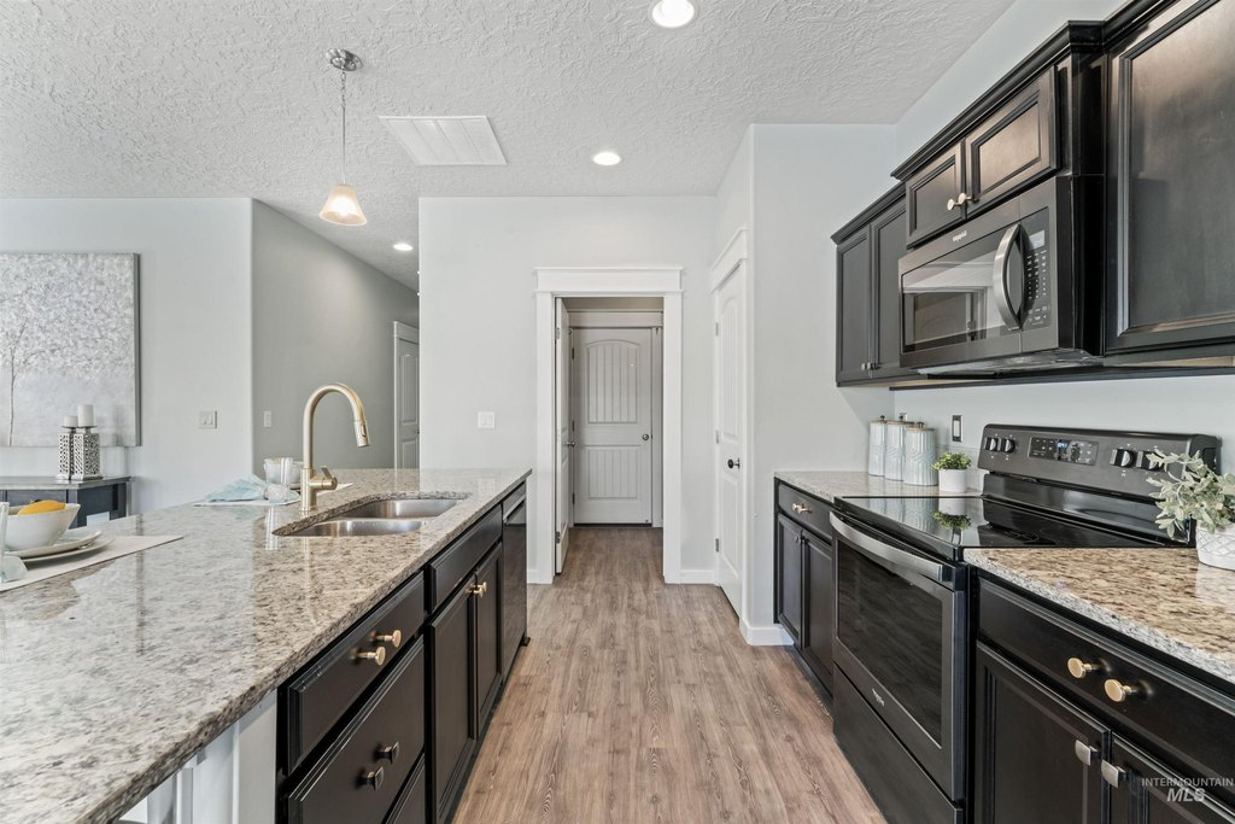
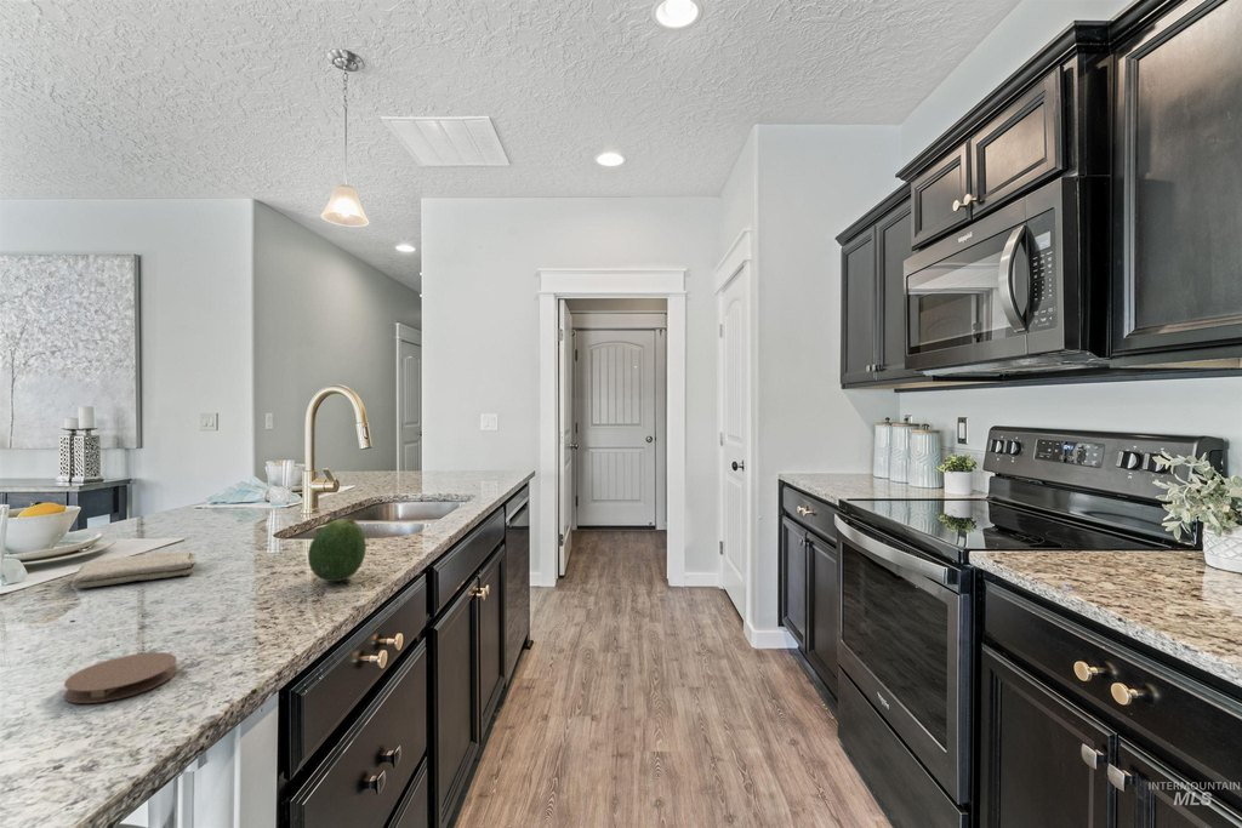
+ fruit (337, 548)
+ washcloth (138, 567)
+ coaster (123, 675)
